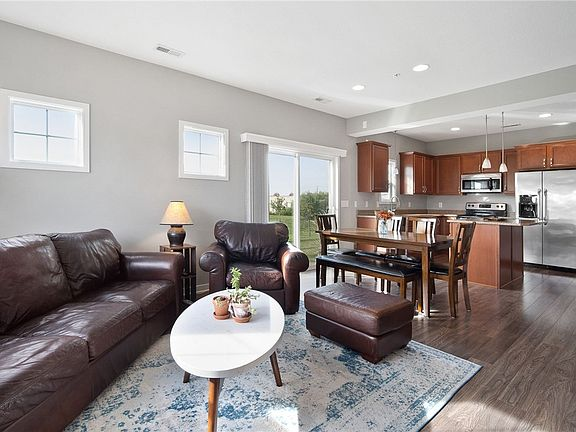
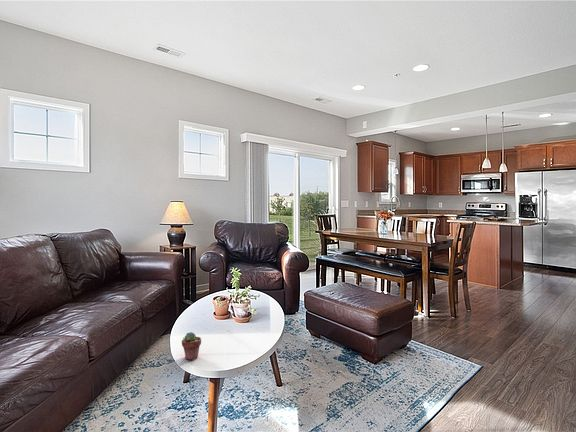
+ potted succulent (191, 344)
